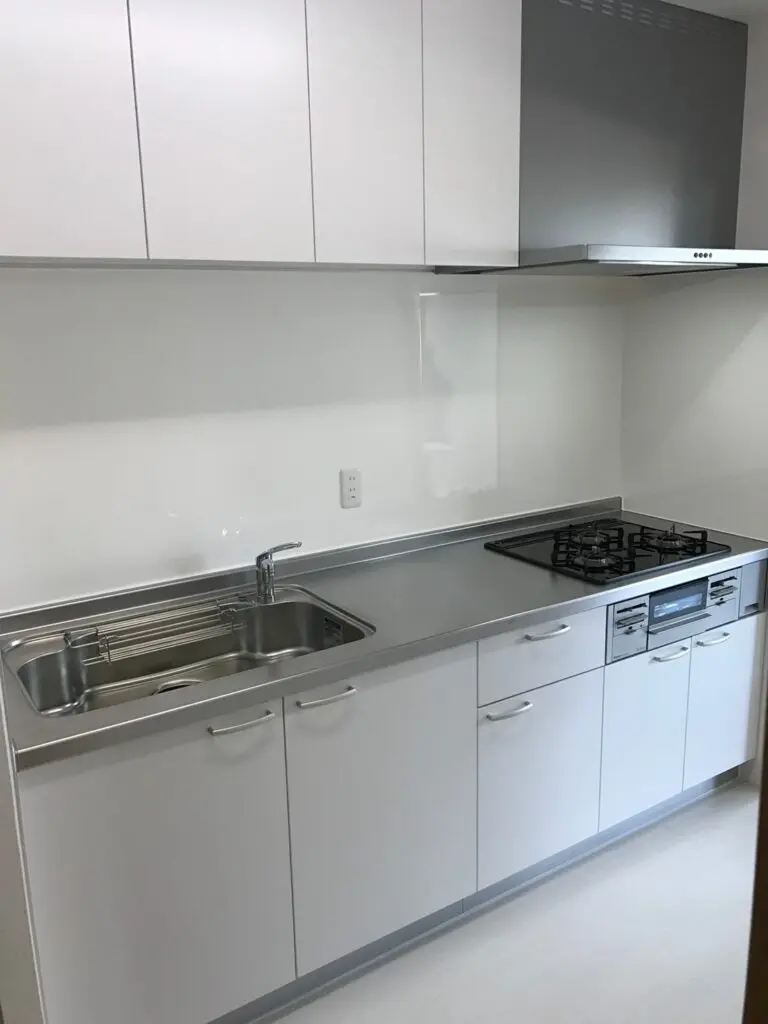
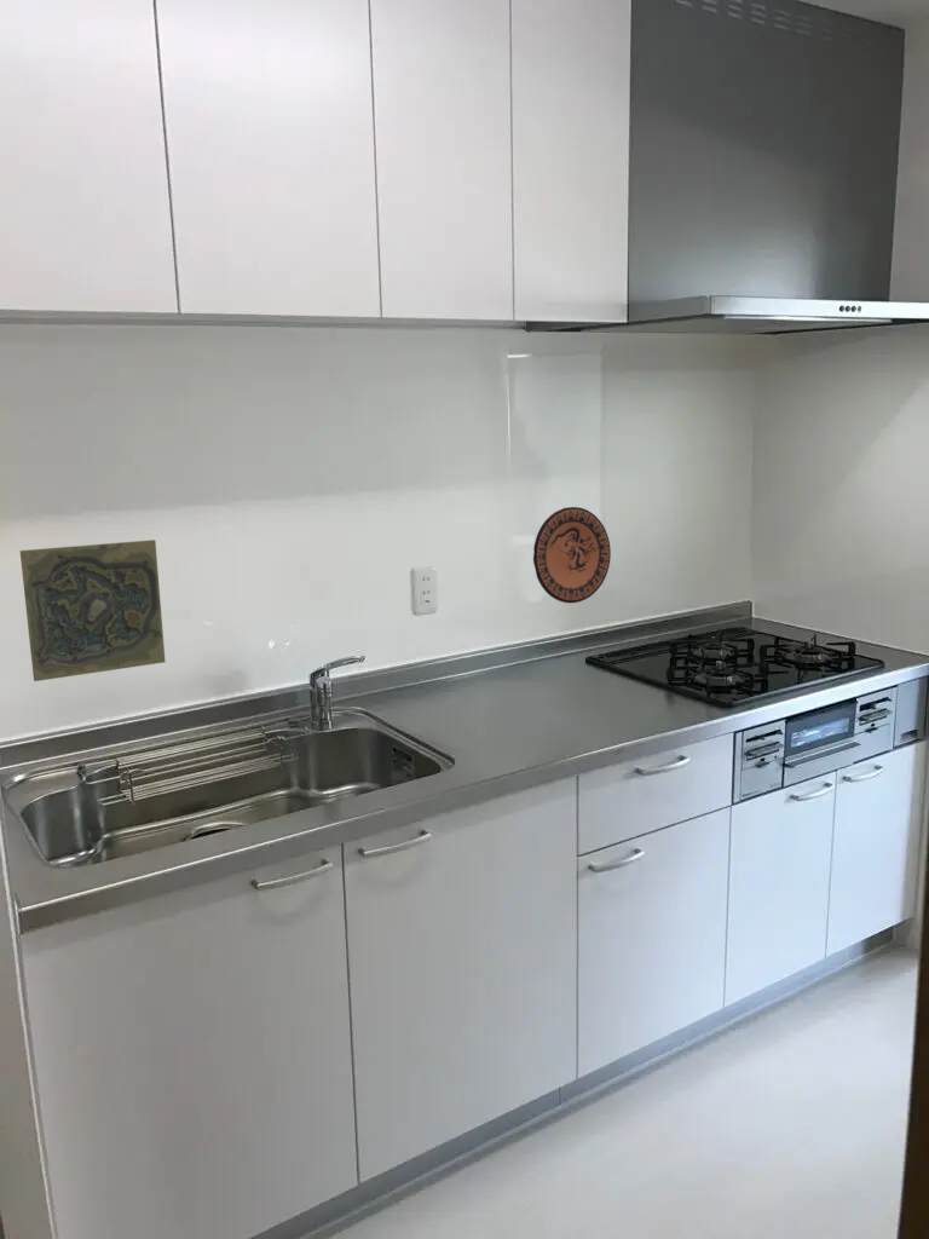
+ decorative plate (571, 554)
+ decorative tile (96, 609)
